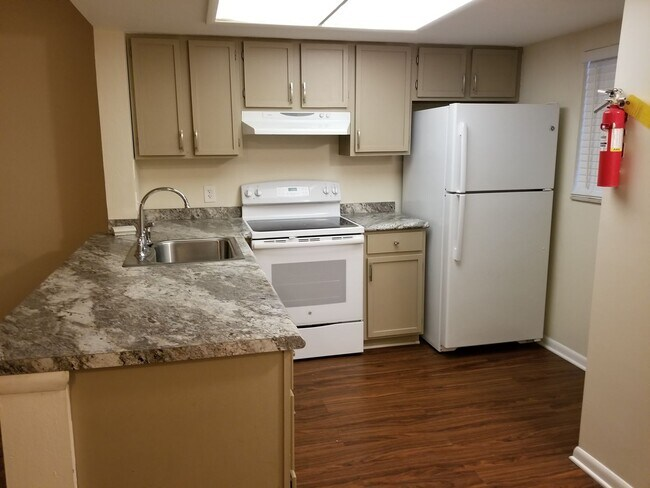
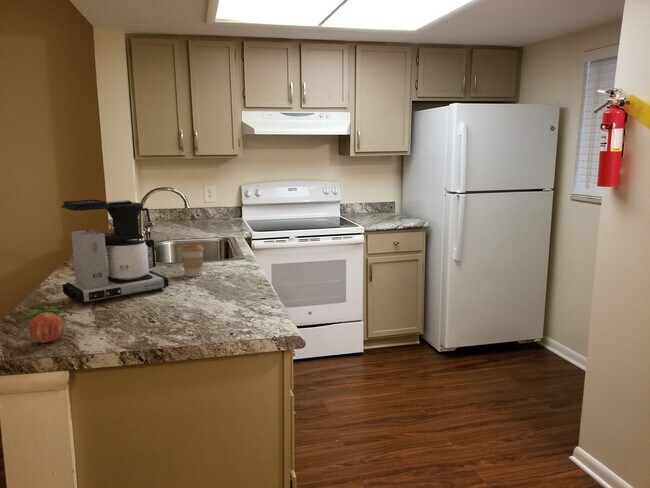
+ coffee maker (113, 247)
+ coffee cup (192, 259)
+ fruit (45, 323)
